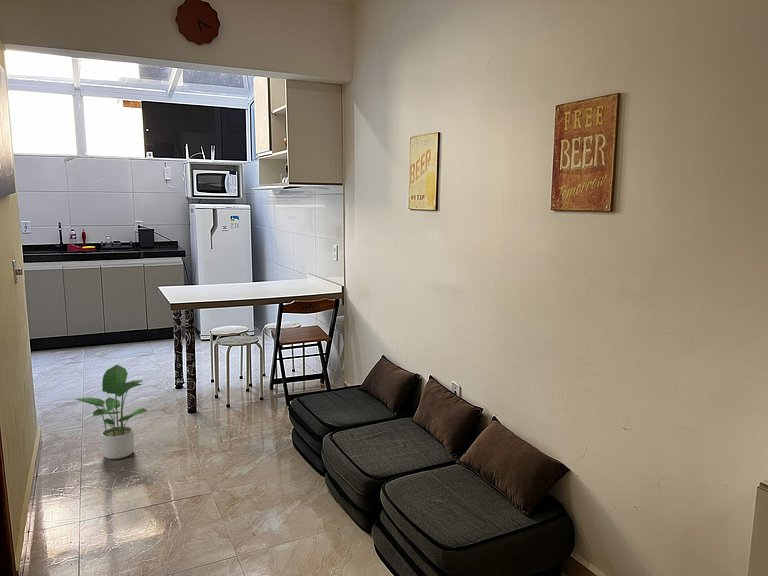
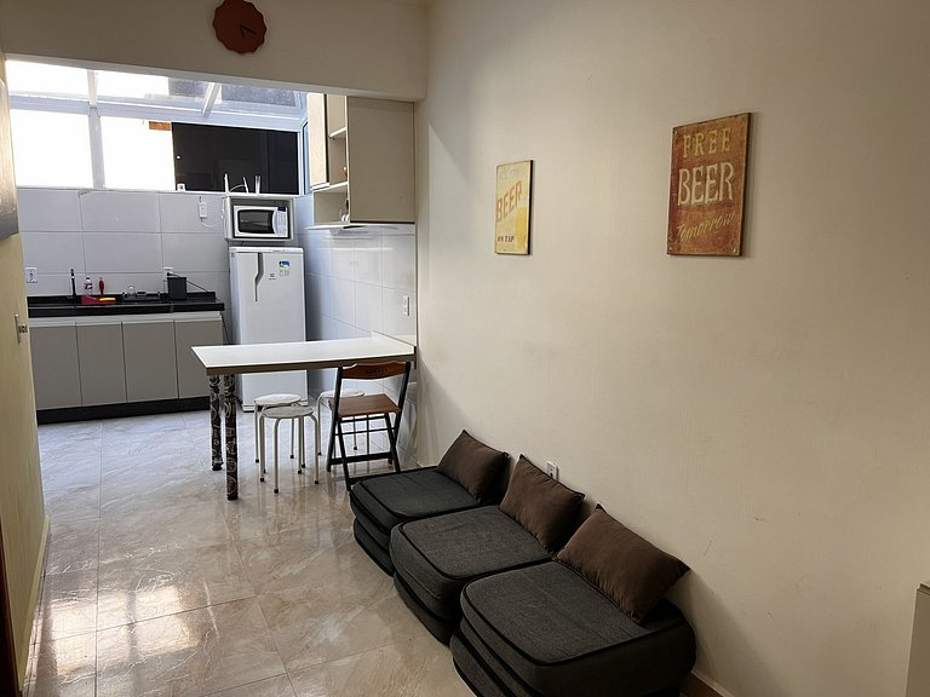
- potted plant (112, 413)
